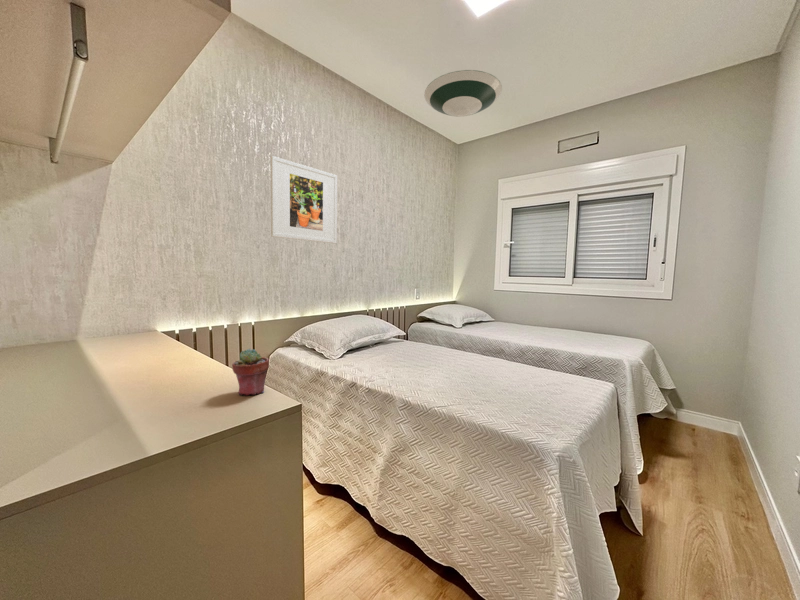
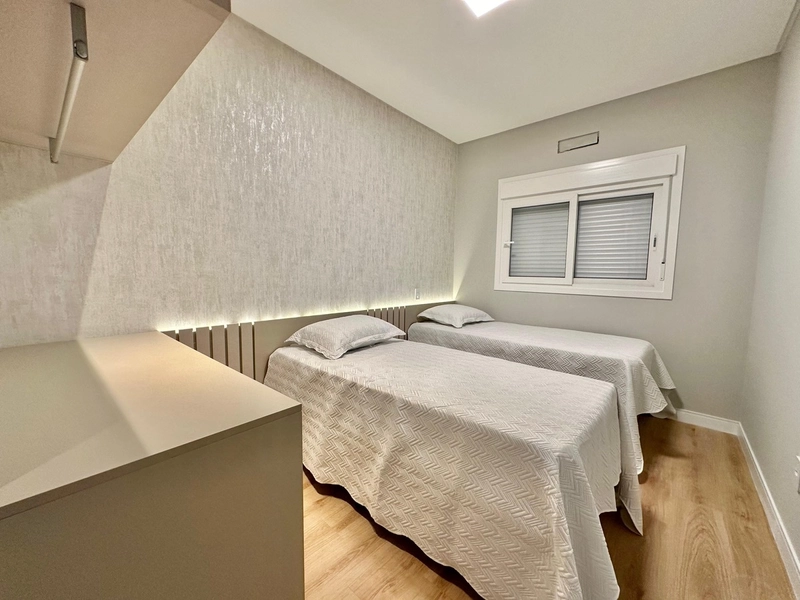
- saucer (462, 103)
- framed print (306, 203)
- potted succulent (251, 370)
